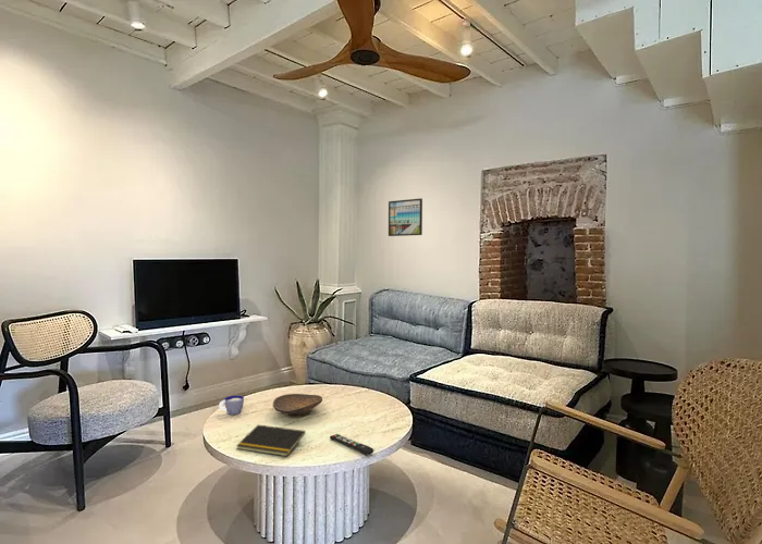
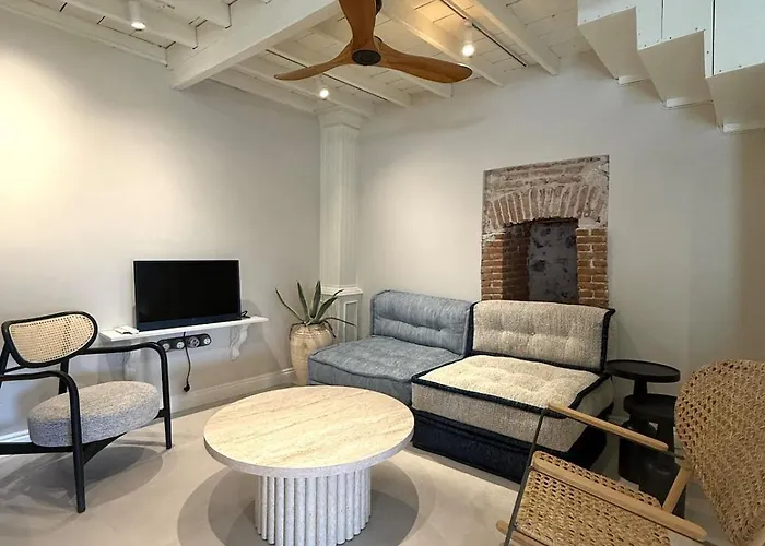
- notepad (271, 440)
- cup (231, 405)
- remote control (351, 443)
- decorative bowl (297, 406)
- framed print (404, 218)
